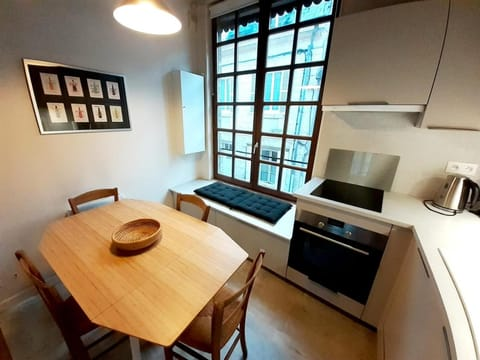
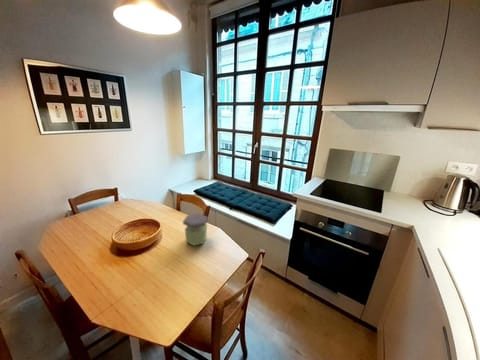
+ jar (196, 229)
